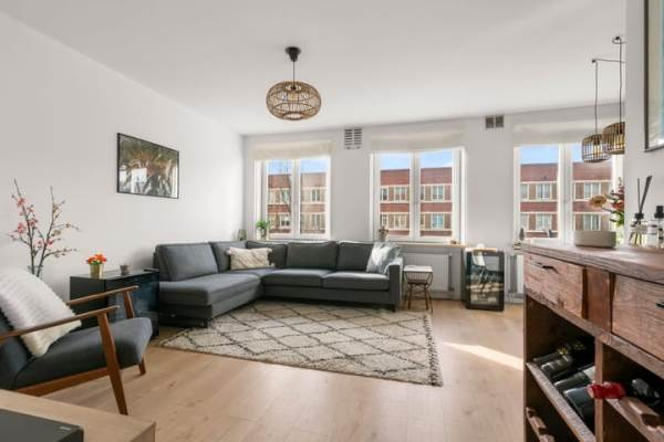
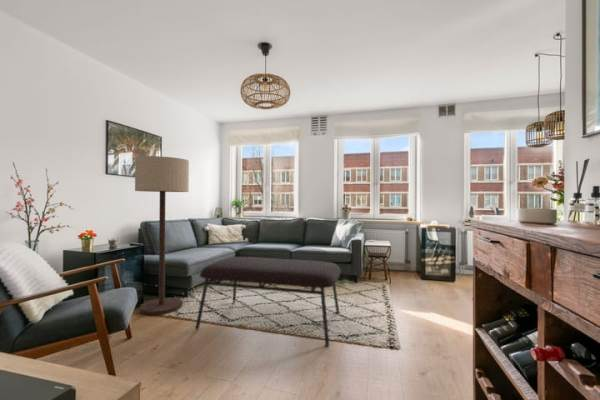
+ coffee table (273, 290)
+ floor lamp (162, 233)
